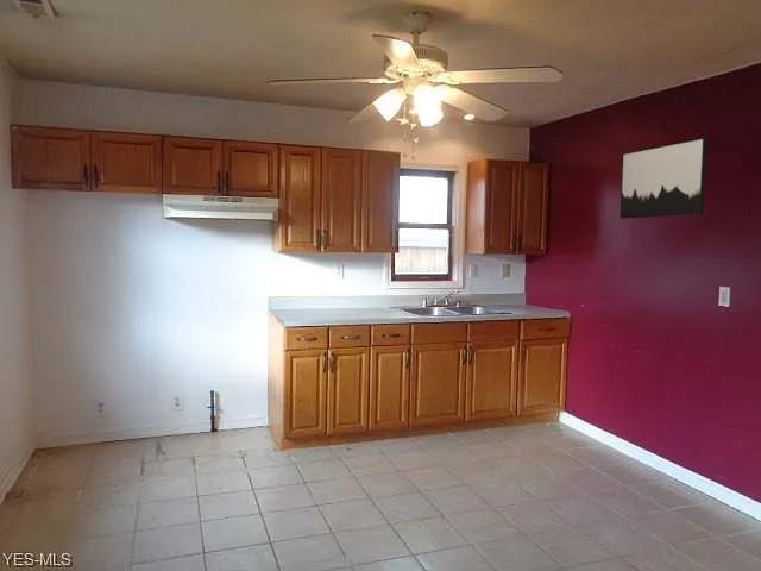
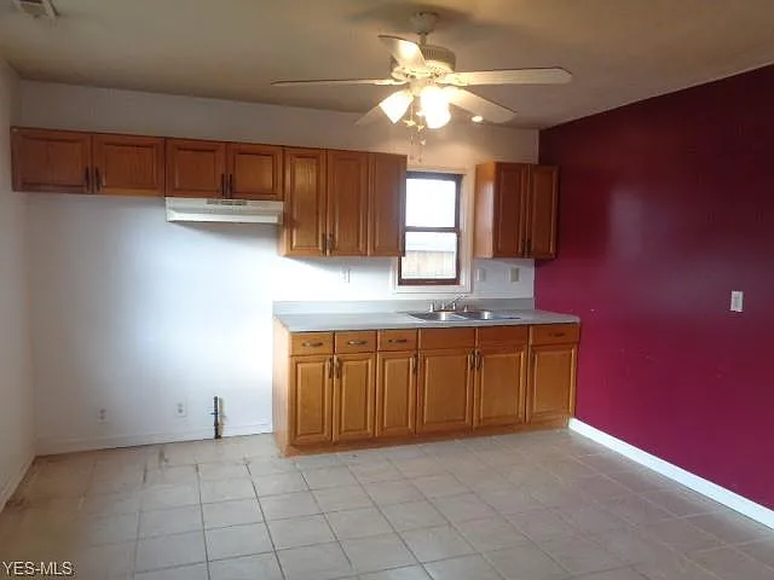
- wall art (660, 181)
